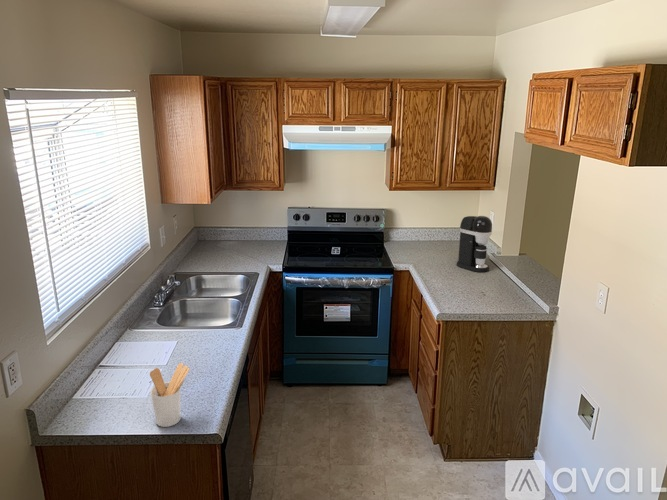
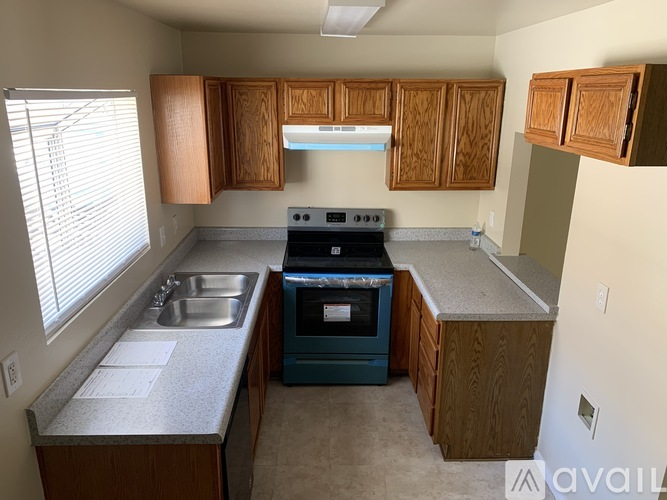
- coffee maker (474, 241)
- utensil holder (172, 393)
